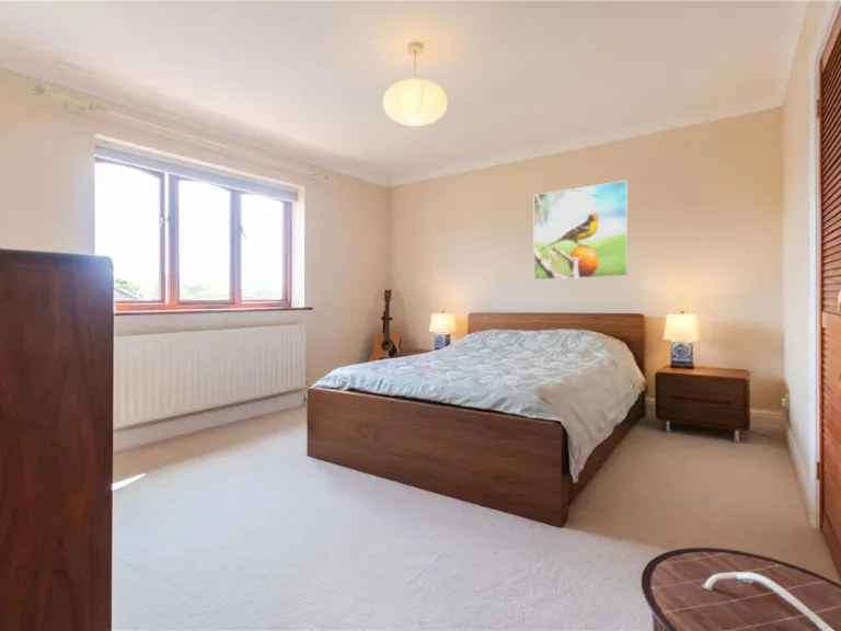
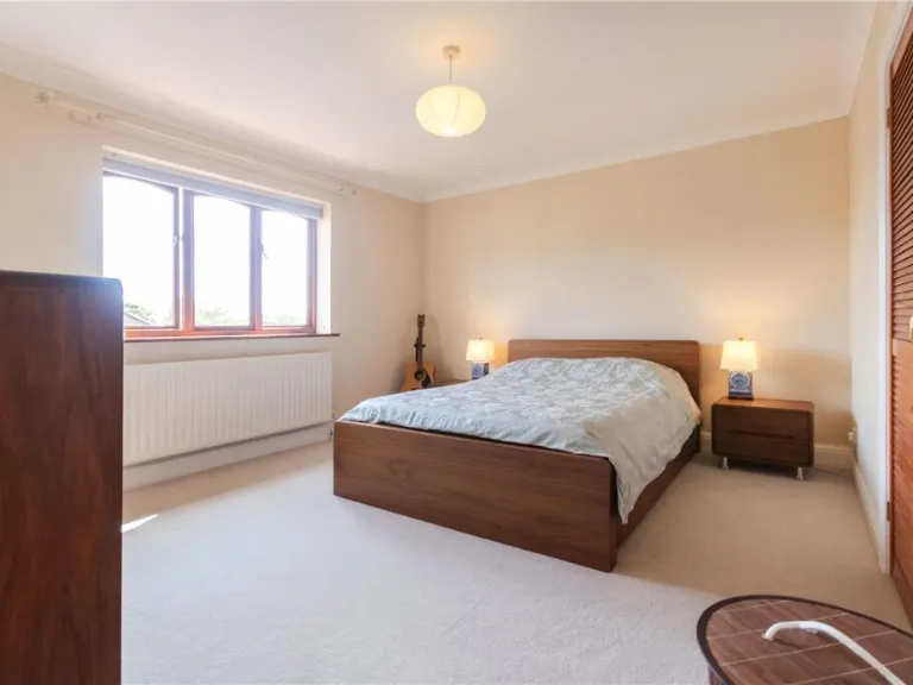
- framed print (578, 233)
